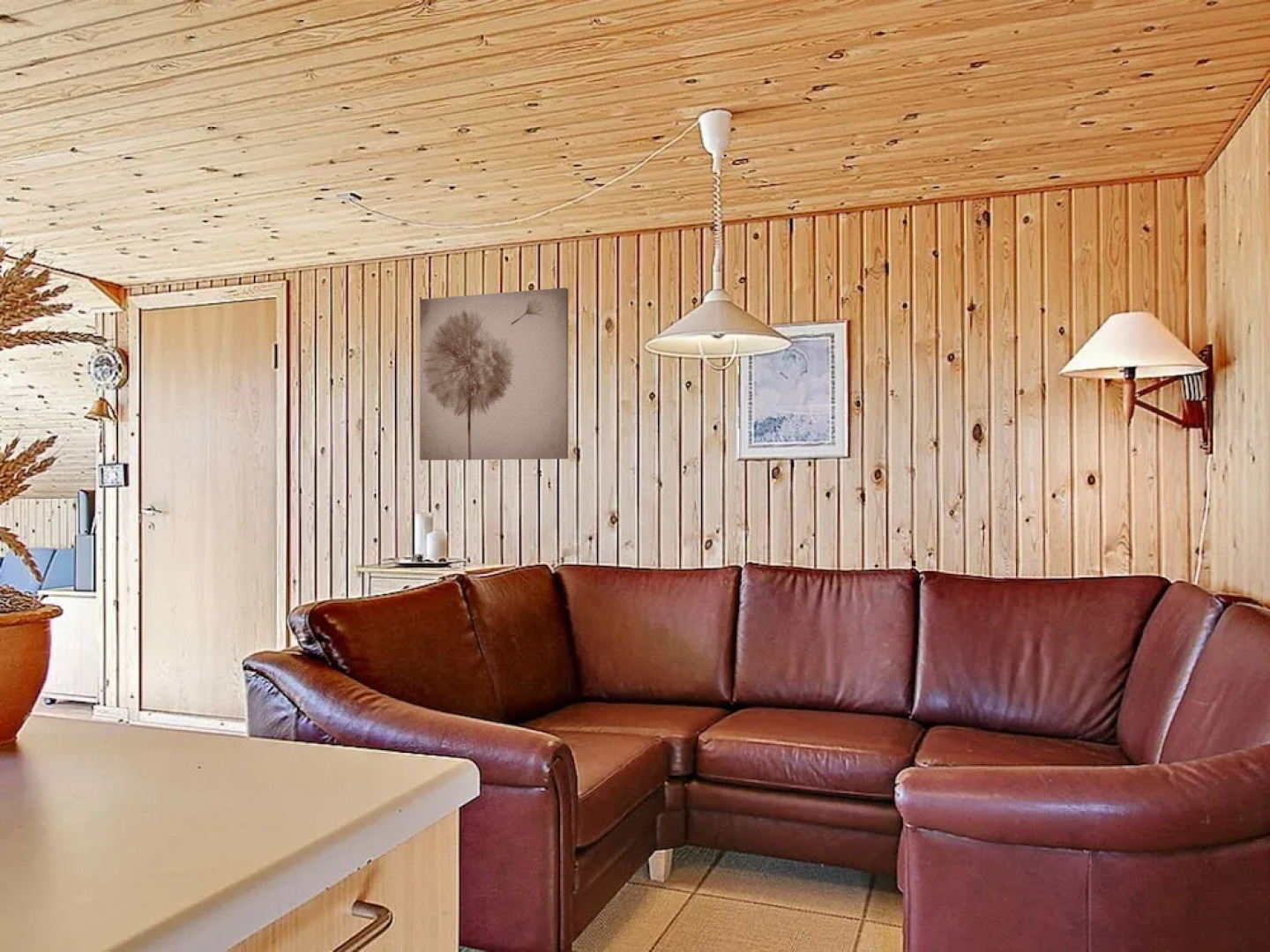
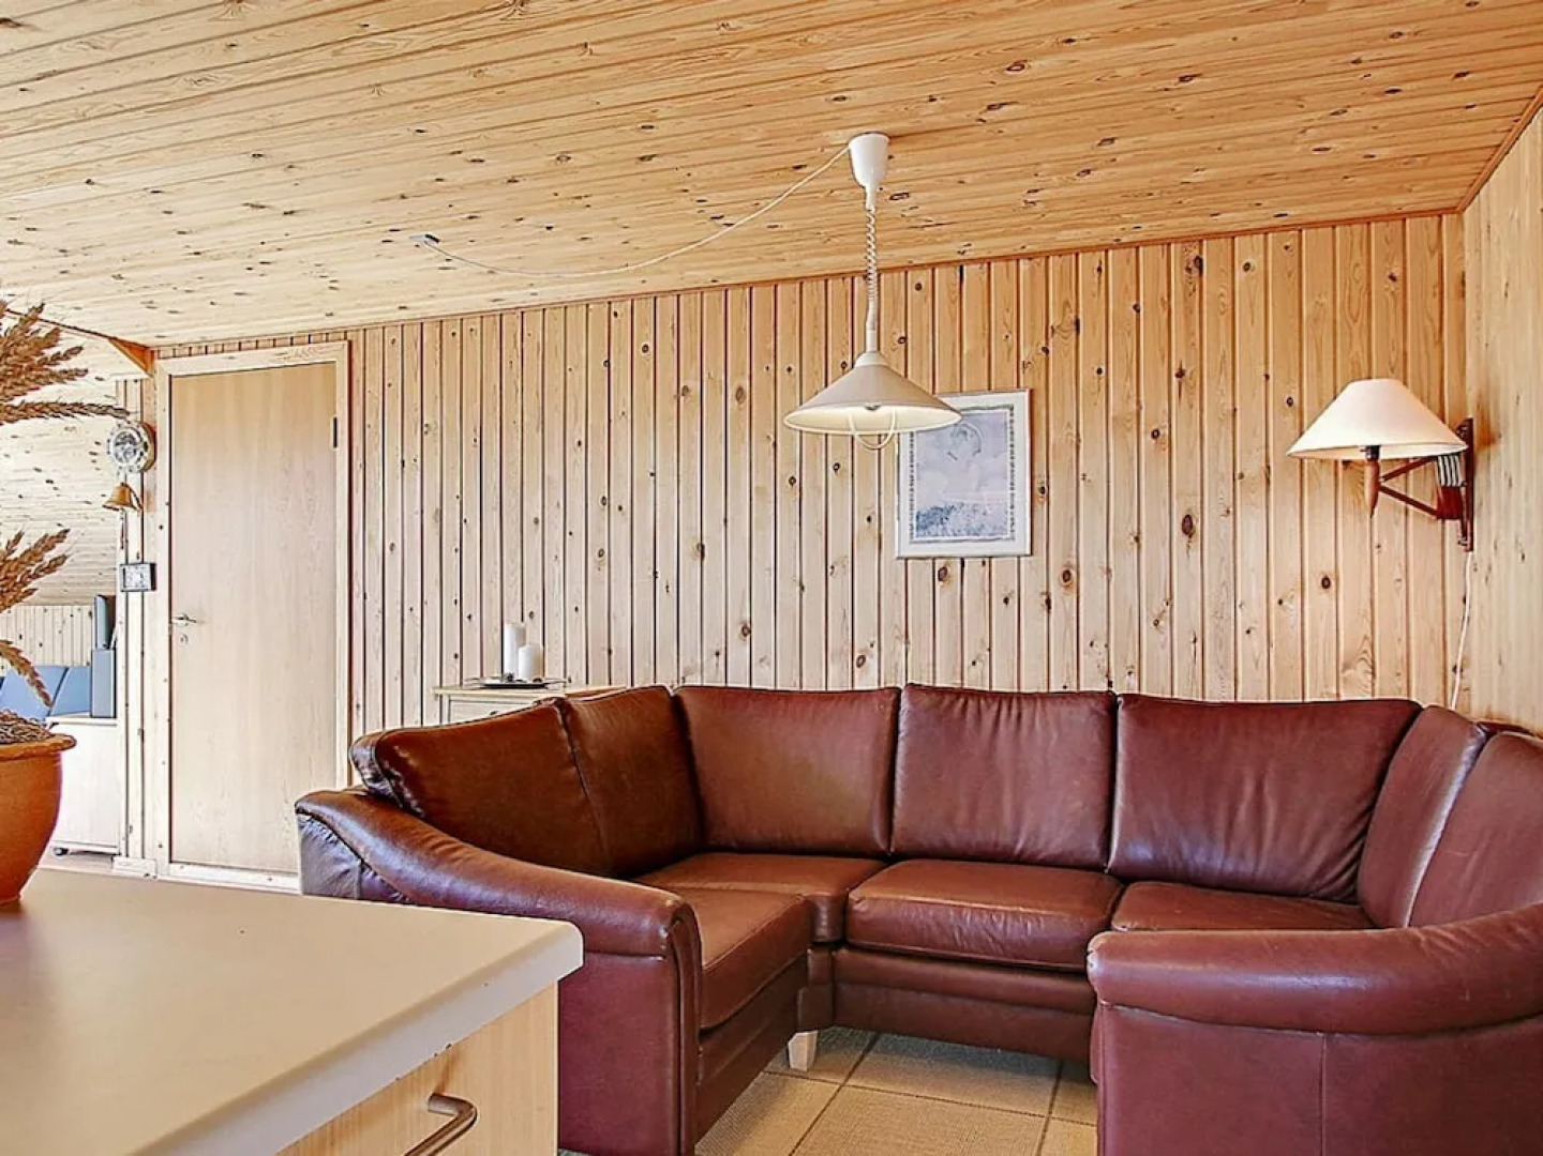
- wall art (491, 376)
